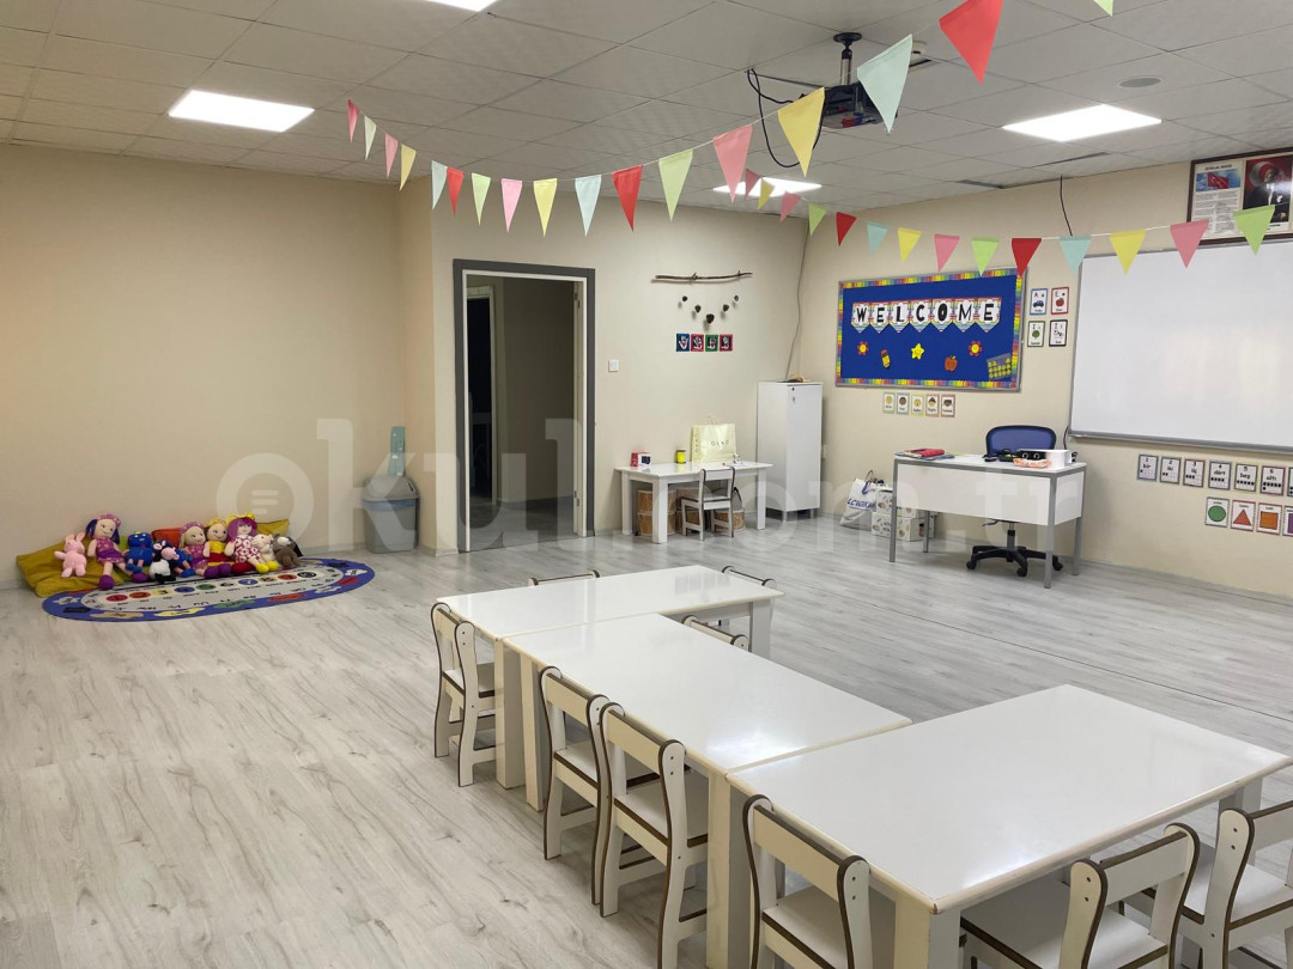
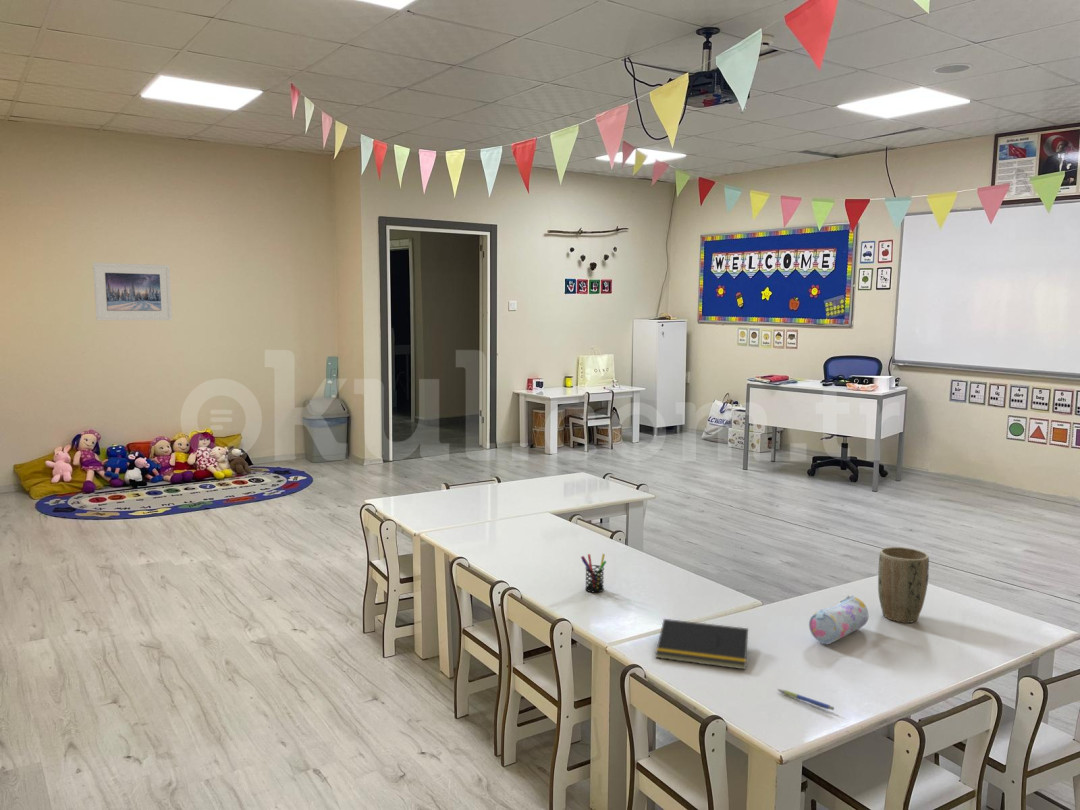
+ pen holder (595, 571)
+ plant pot (902, 585)
+ notepad (702, 642)
+ pen (804, 698)
+ pencil case (839, 619)
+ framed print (133, 292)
